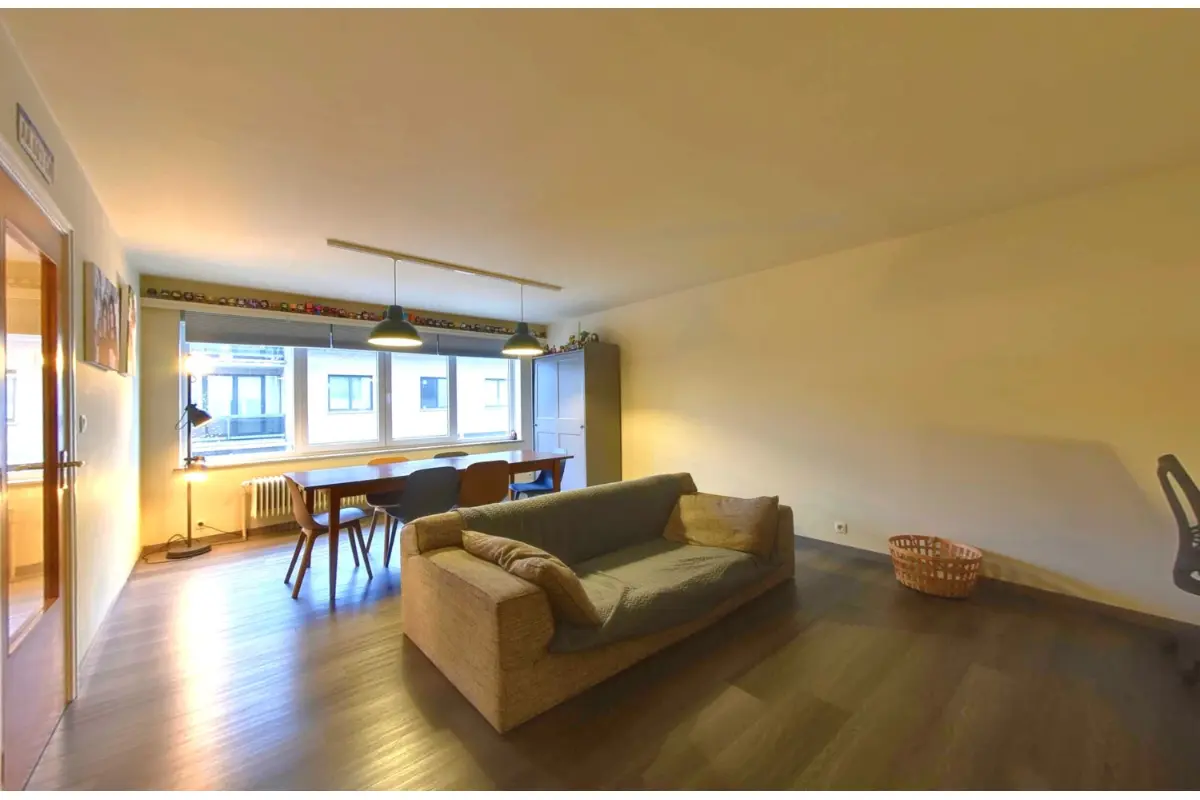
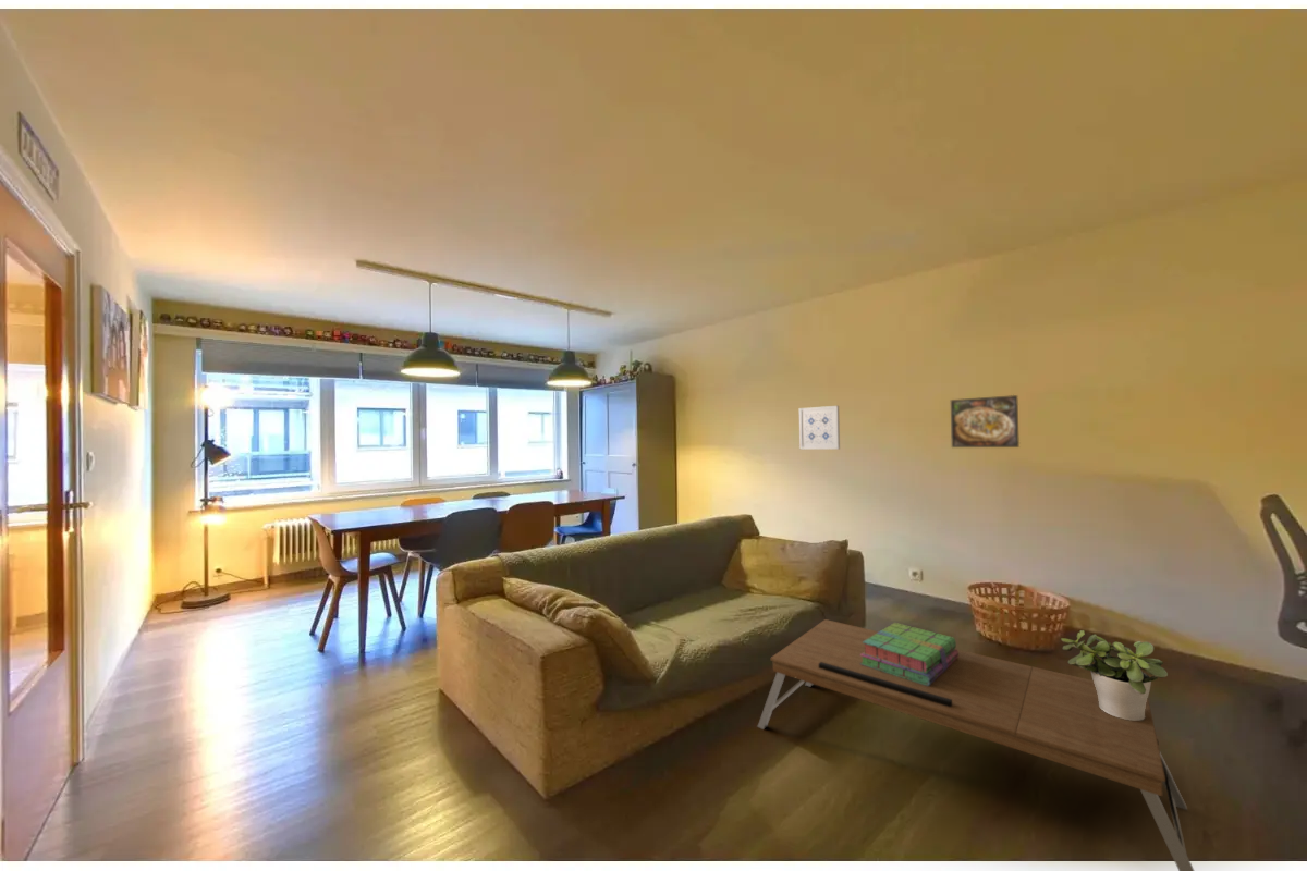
+ potted plant (1113, 668)
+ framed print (982, 422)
+ coffee table (942, 714)
+ wall art (818, 428)
+ stack of books (908, 646)
